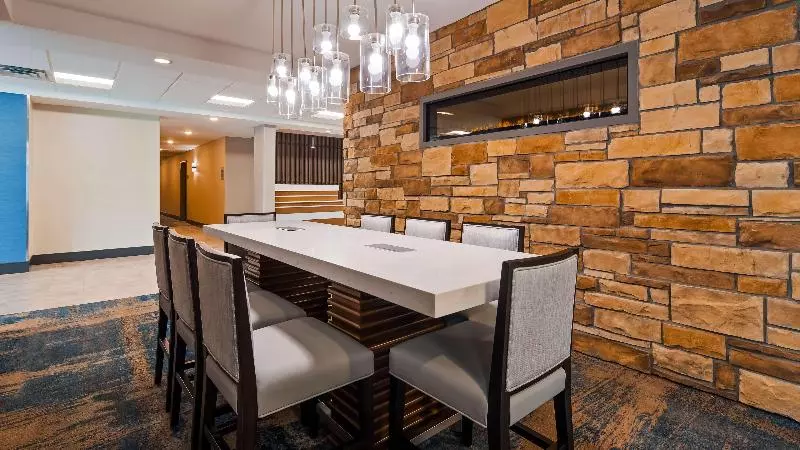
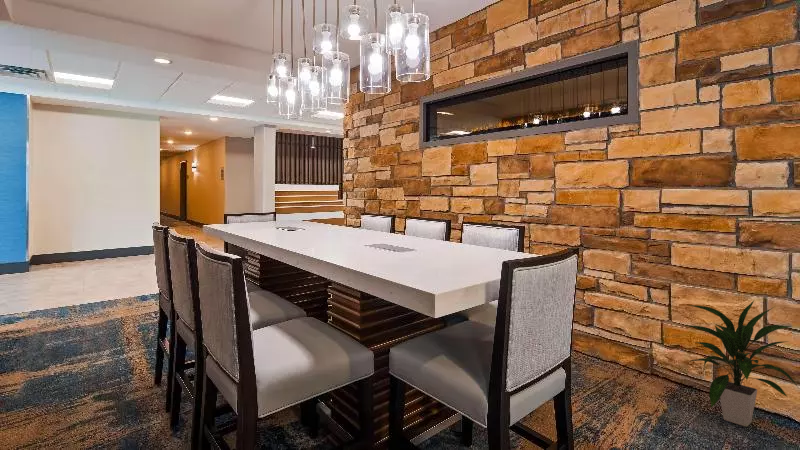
+ indoor plant (734, 359)
